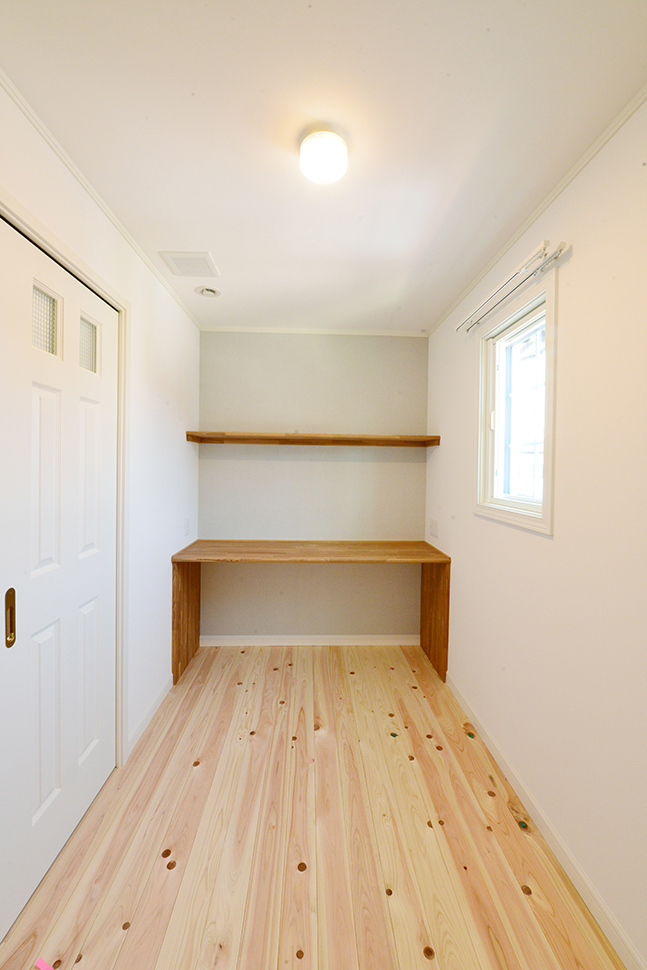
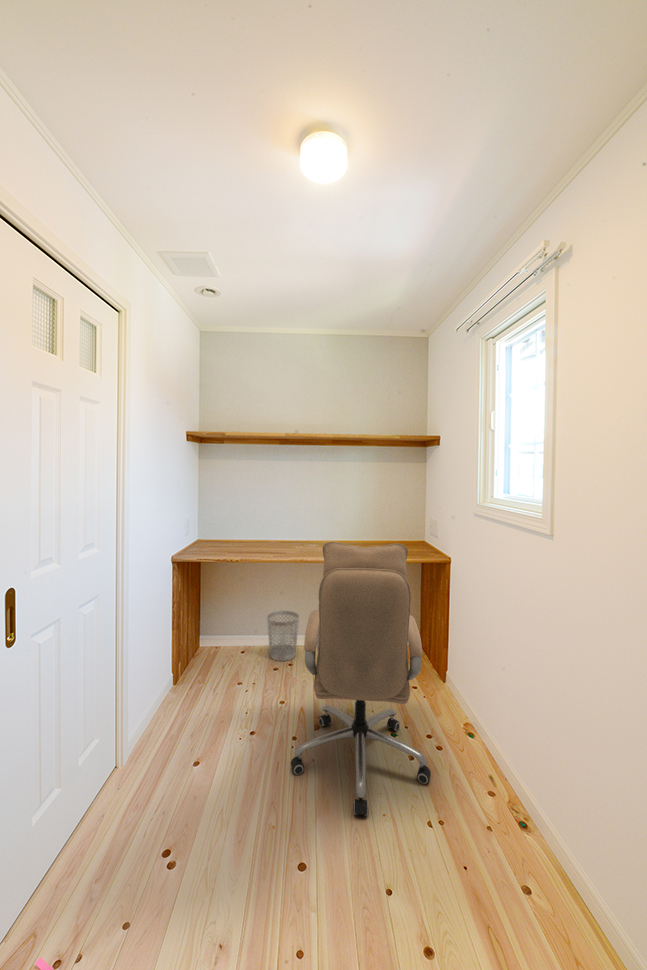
+ wastebasket (282, 635)
+ office chair (361, 648)
